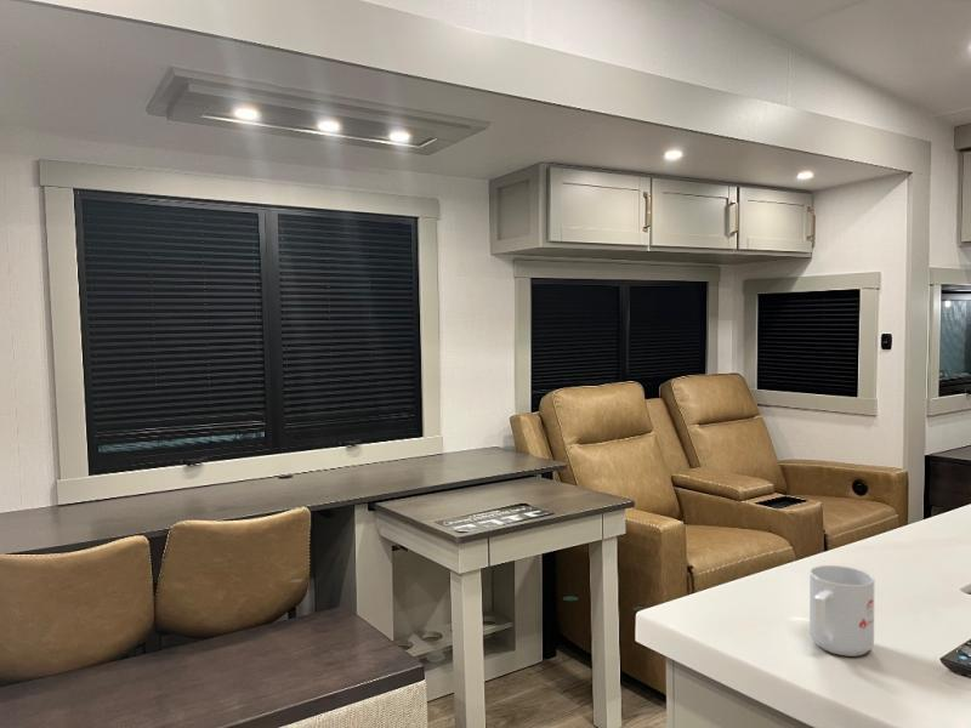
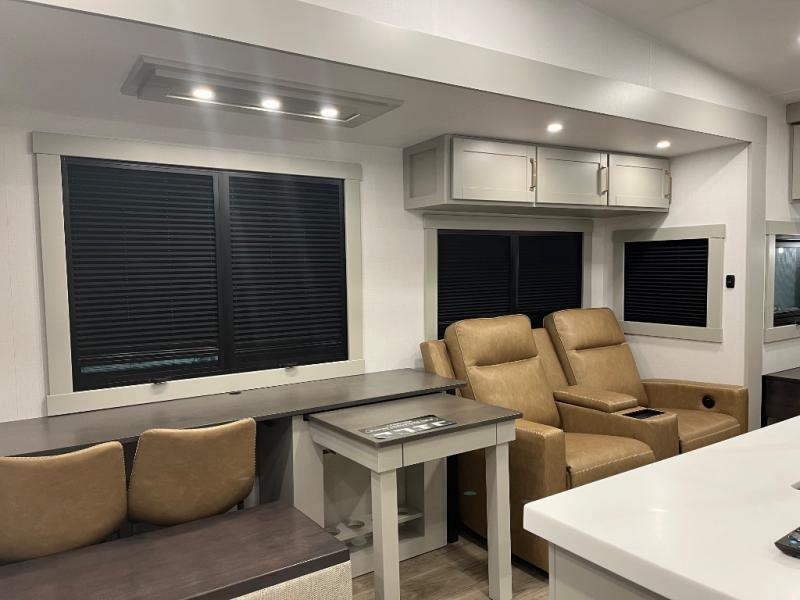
- mug (836, 613)
